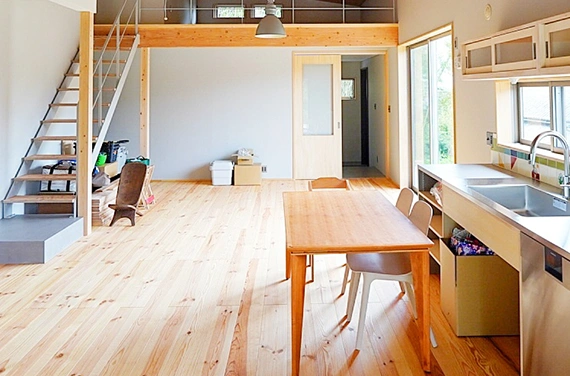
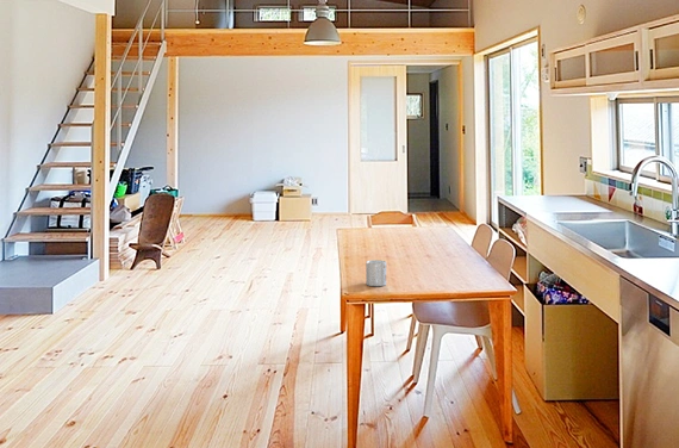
+ mug (375, 273)
